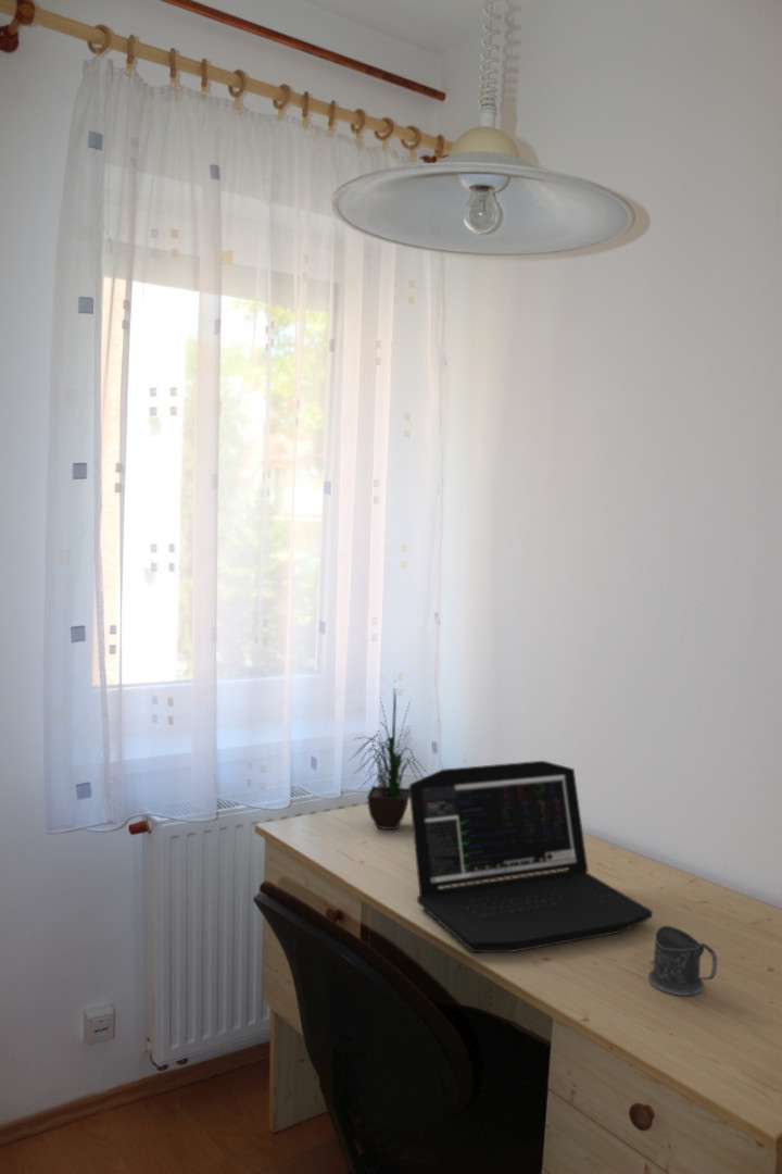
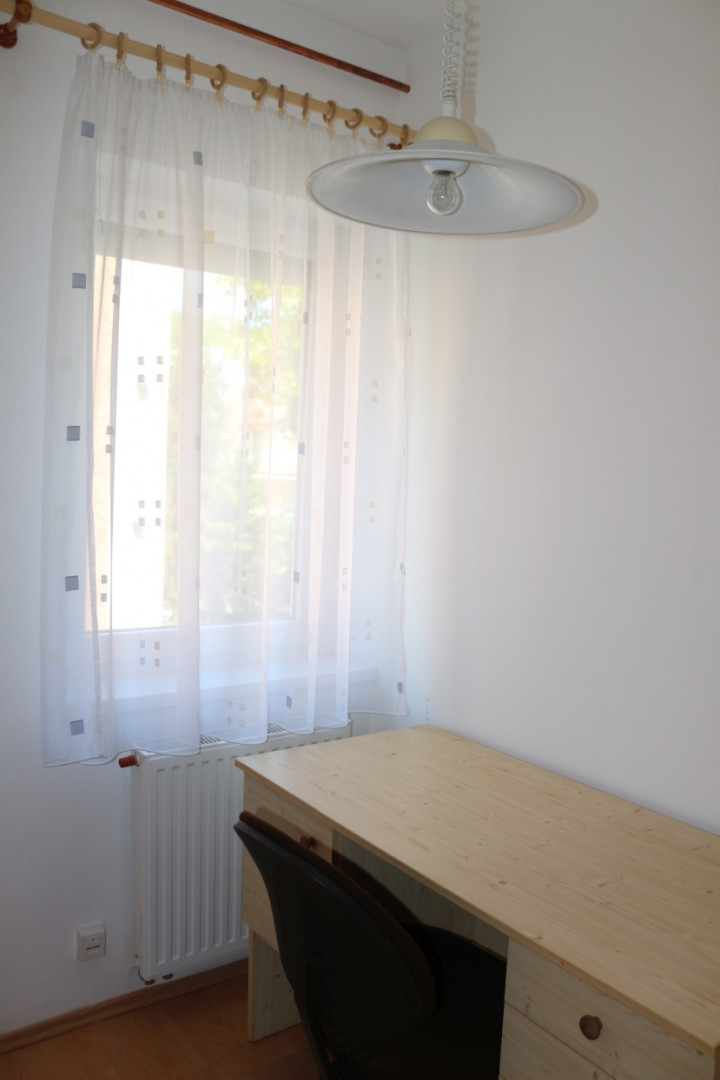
- laptop (529, 848)
- mug (685, 961)
- potted plant (389, 745)
